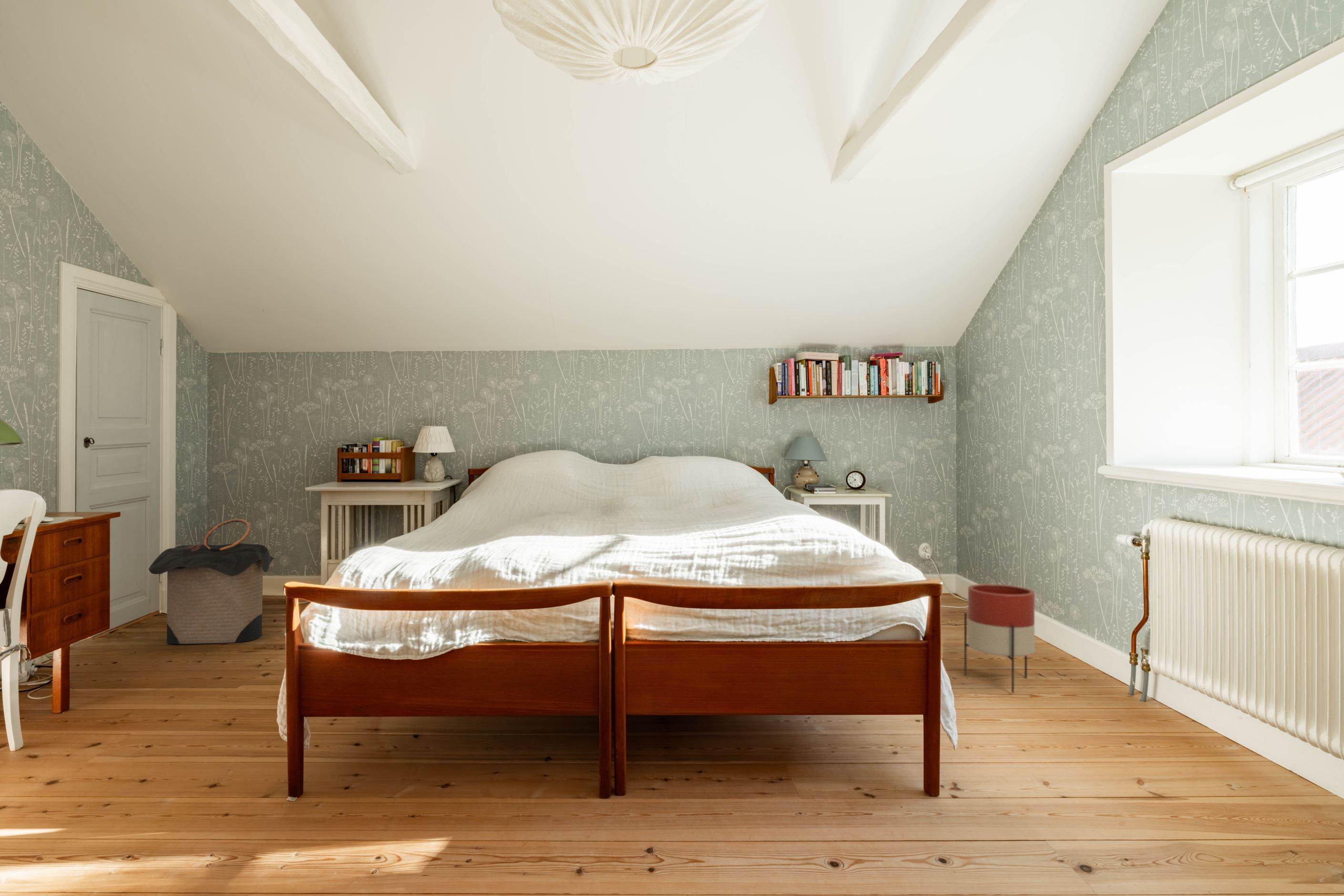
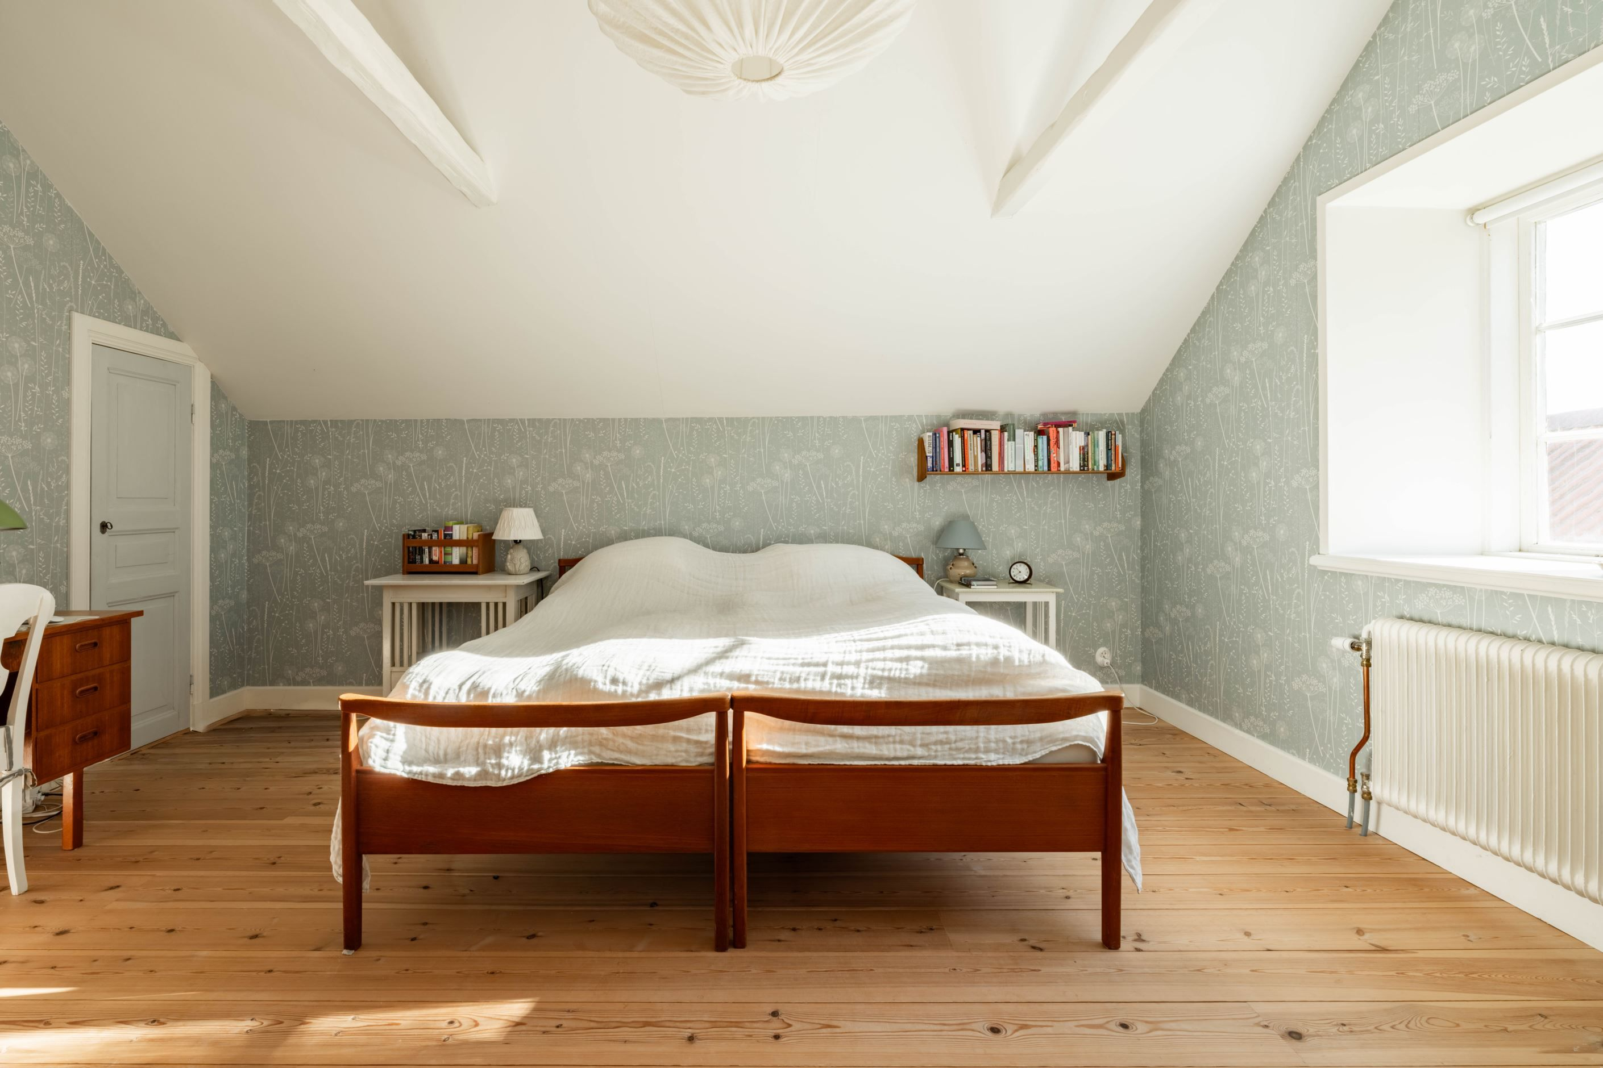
- planter (1001, 636)
- laundry hamper (213, 580)
